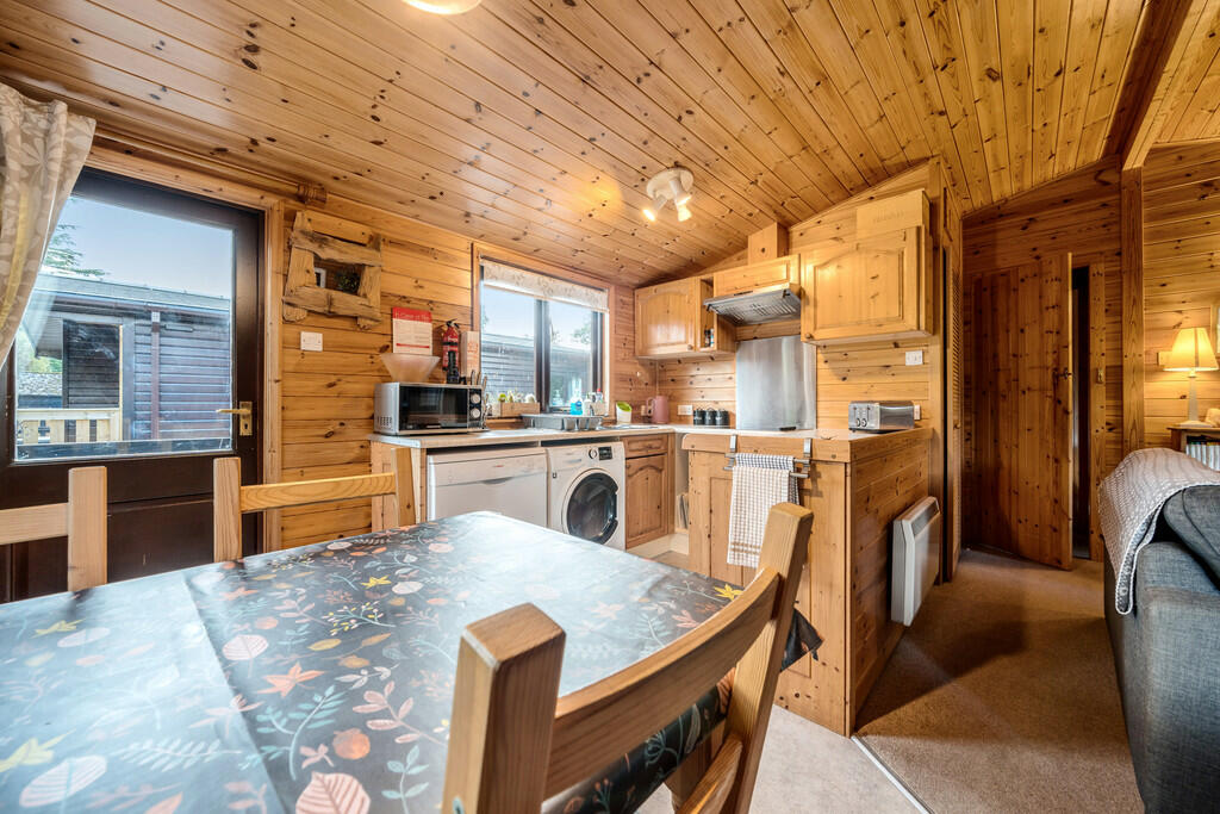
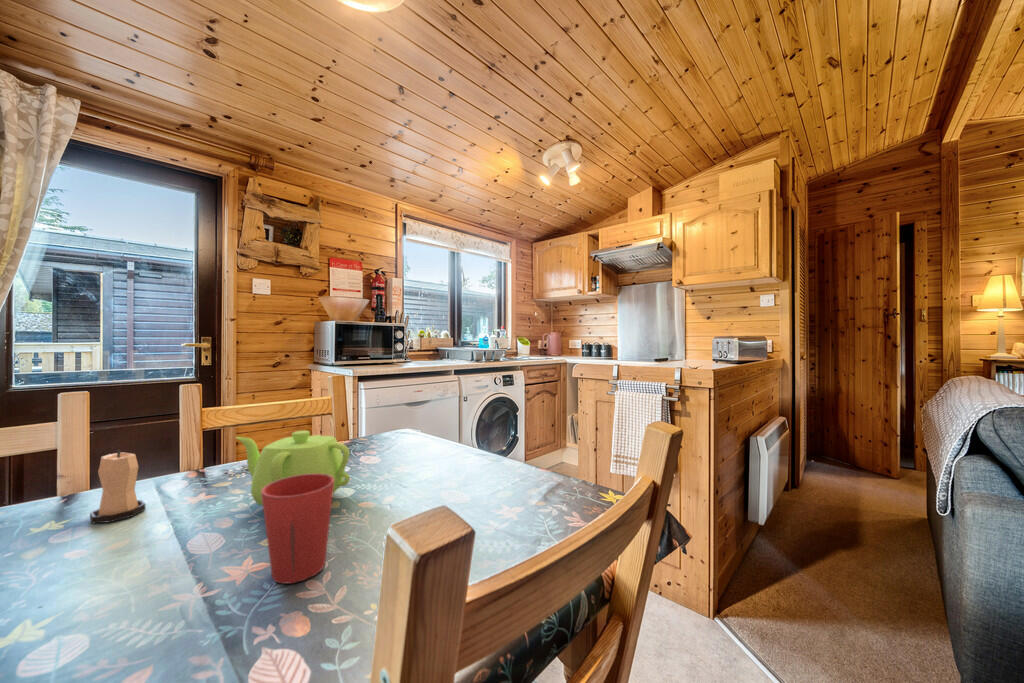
+ cup (299, 526)
+ teapot (293, 467)
+ candle (118, 481)
